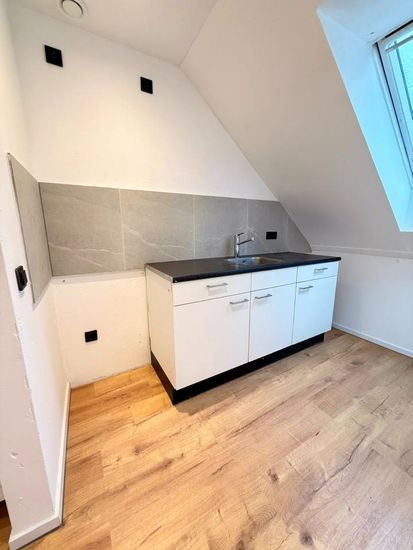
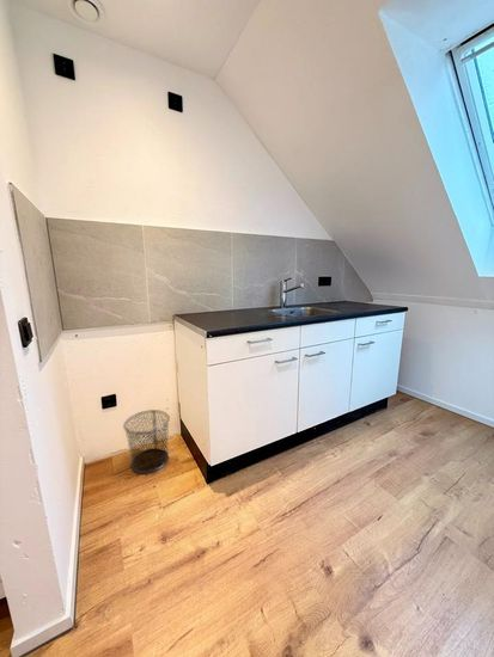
+ waste bin (148, 441)
